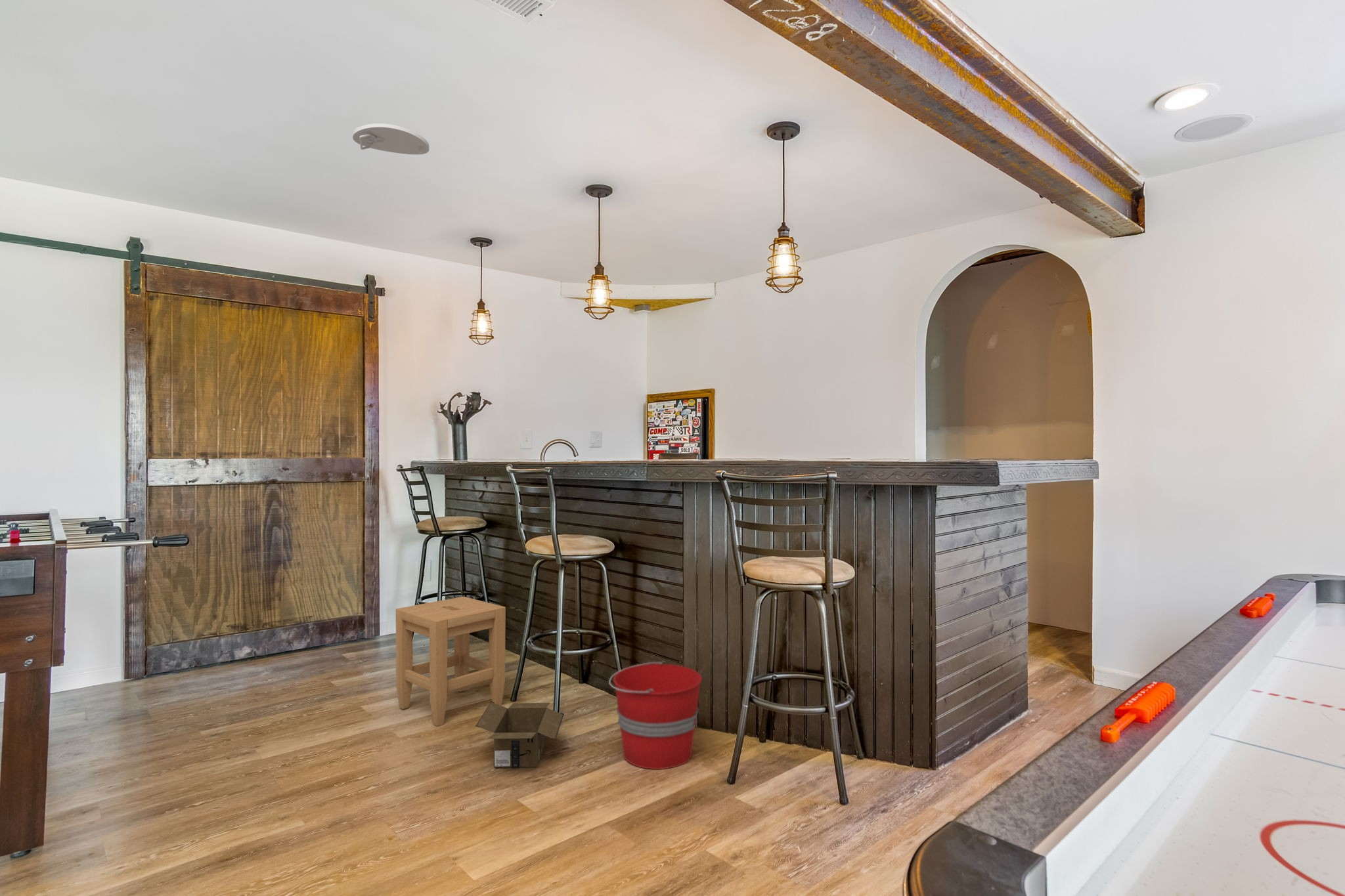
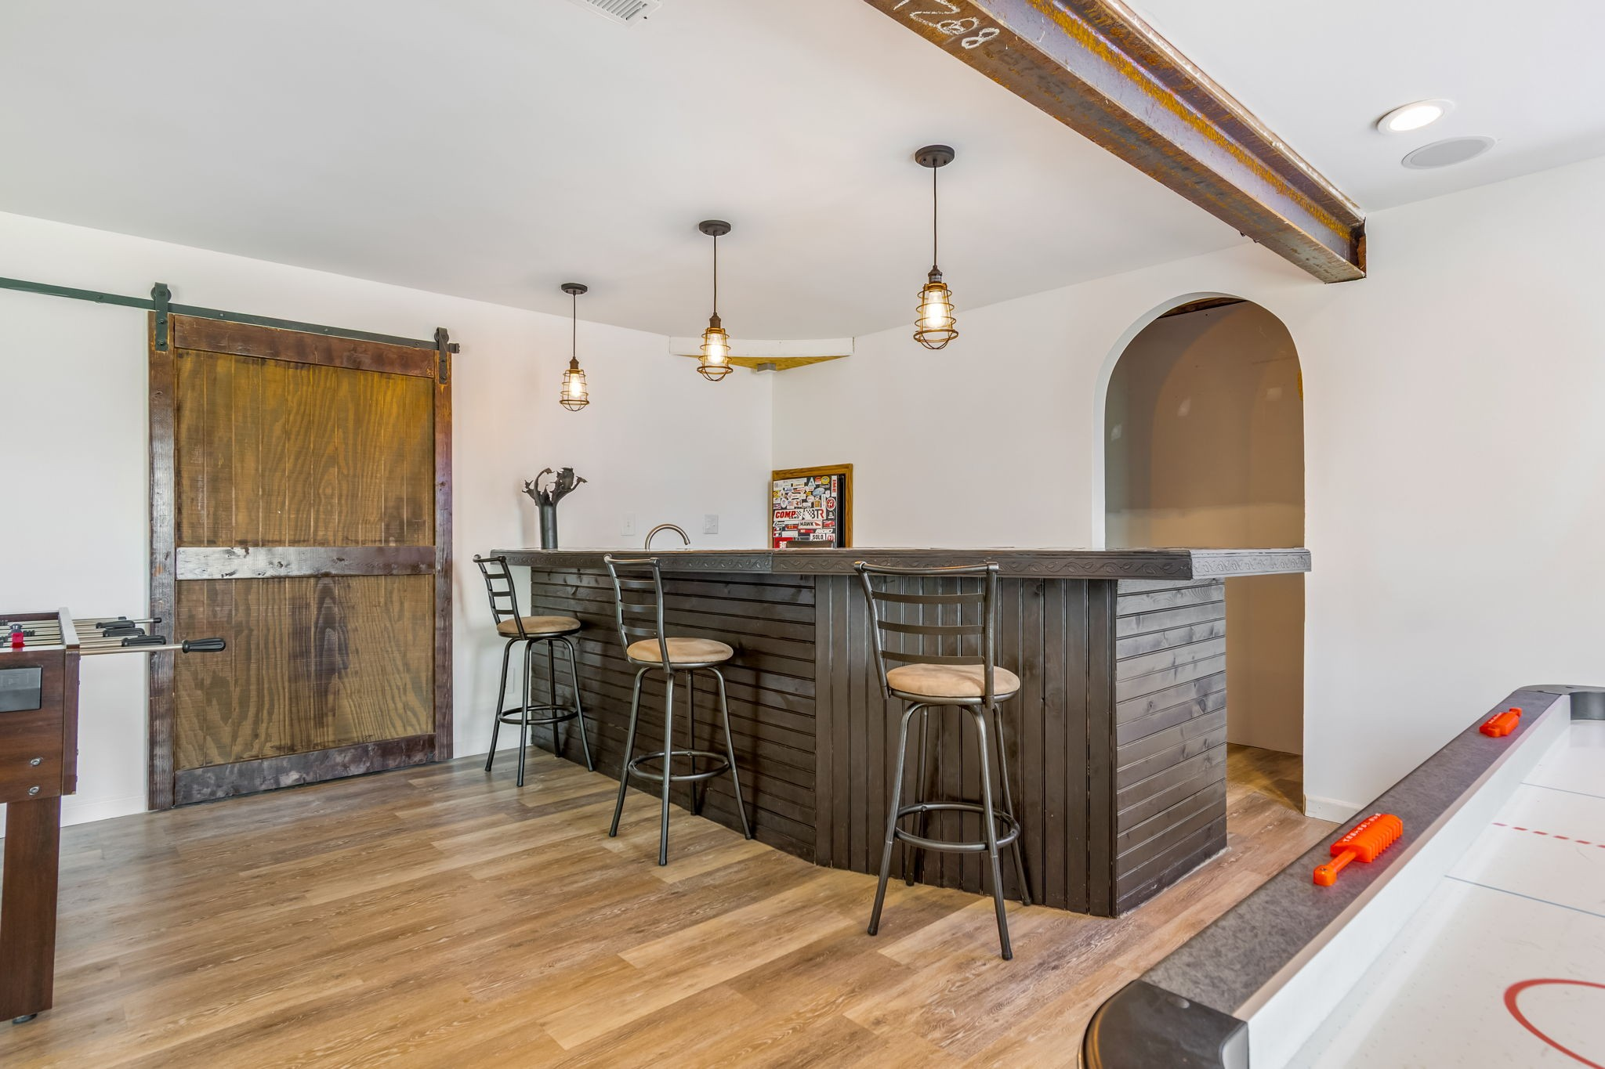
- bucket (655, 714)
- cardboard box (521, 733)
- stool (451, 657)
- smoke detector (391, 143)
